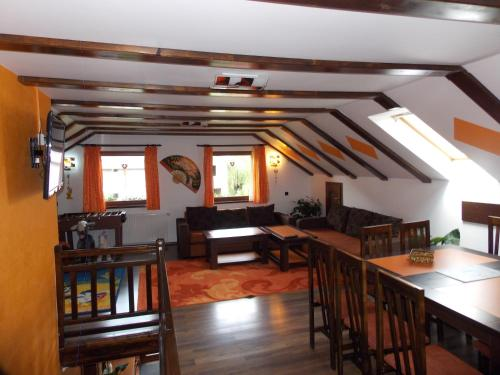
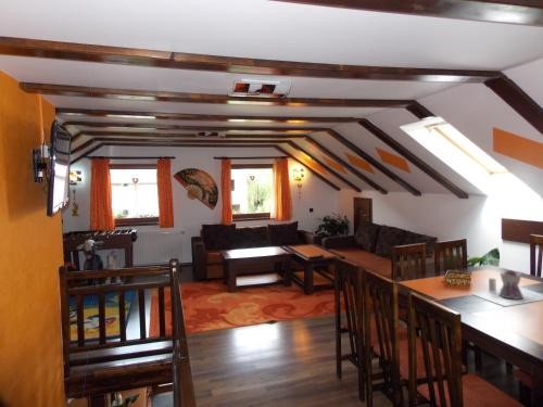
+ teapot (507, 282)
